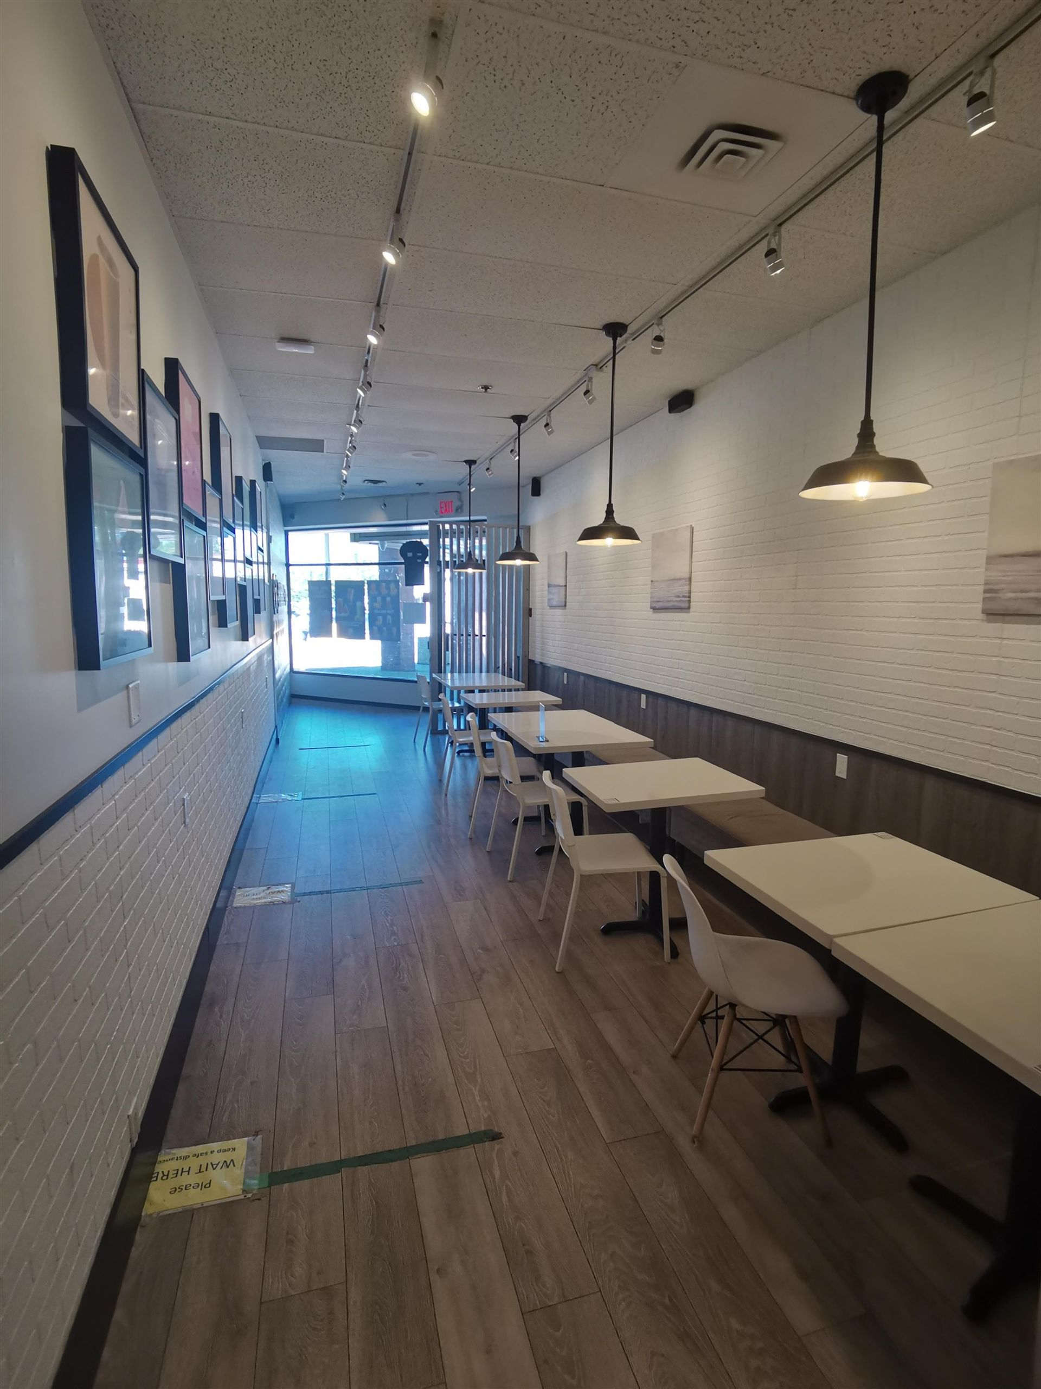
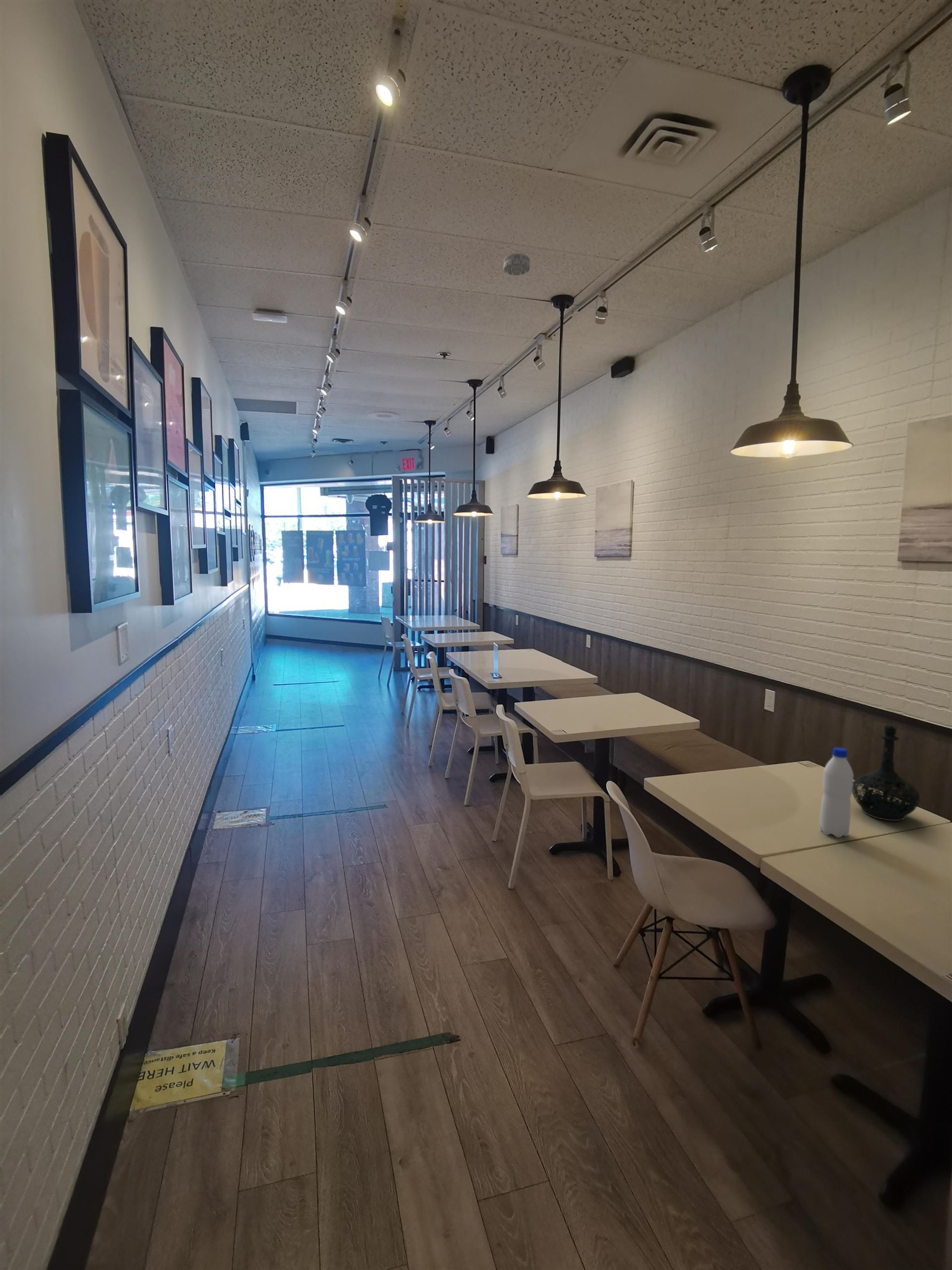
+ bottle (887, 770)
+ water bottle (837, 791)
+ smoke detector (517, 264)
